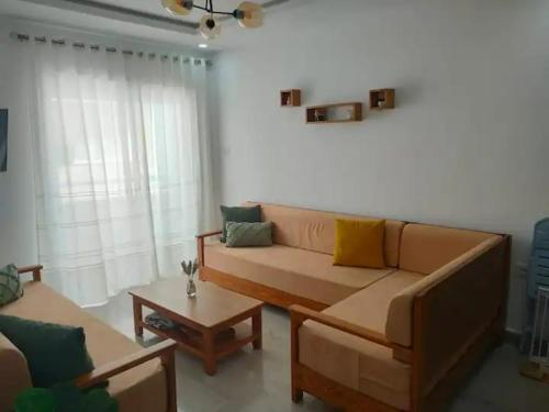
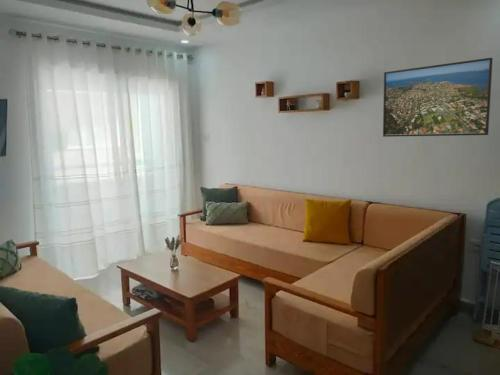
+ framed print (432, 101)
